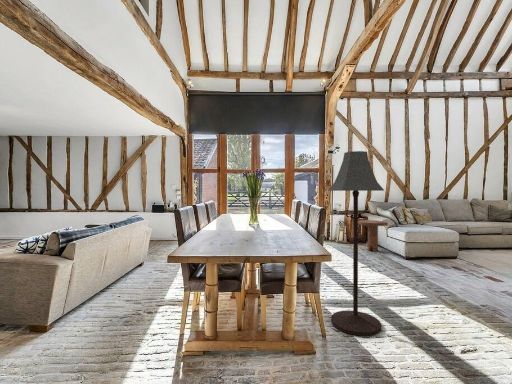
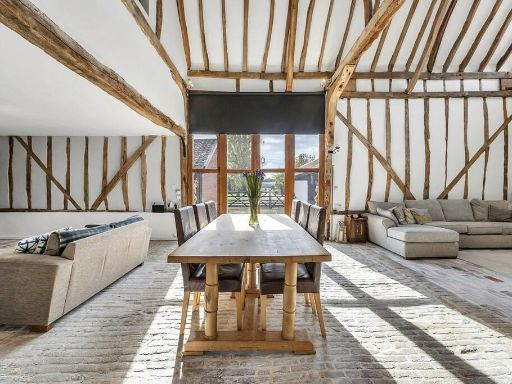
- side table (372, 235)
- floor lamp (355, 238)
